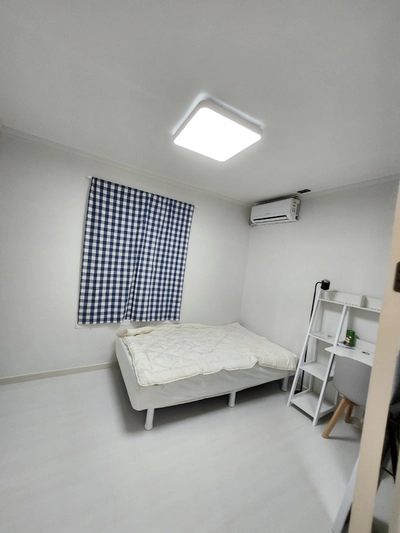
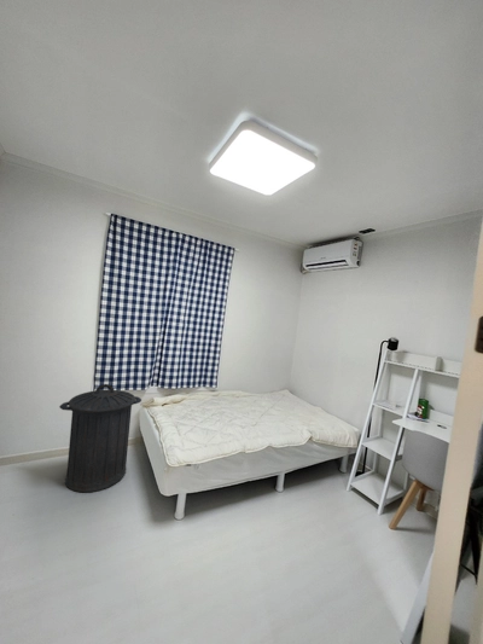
+ trash can (100, 429)
